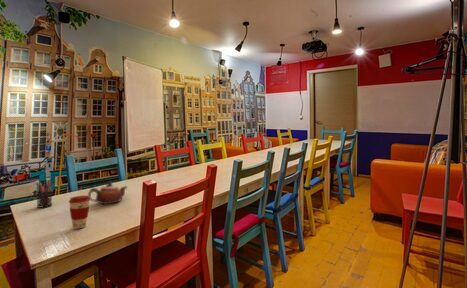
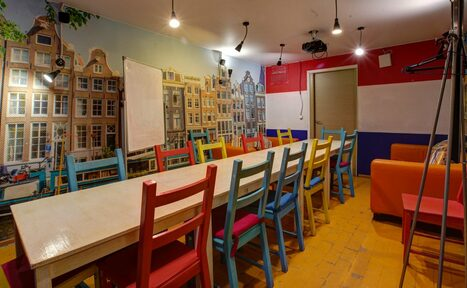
- pen holder (46, 193)
- coffee cup (79, 211)
- teapot (108, 192)
